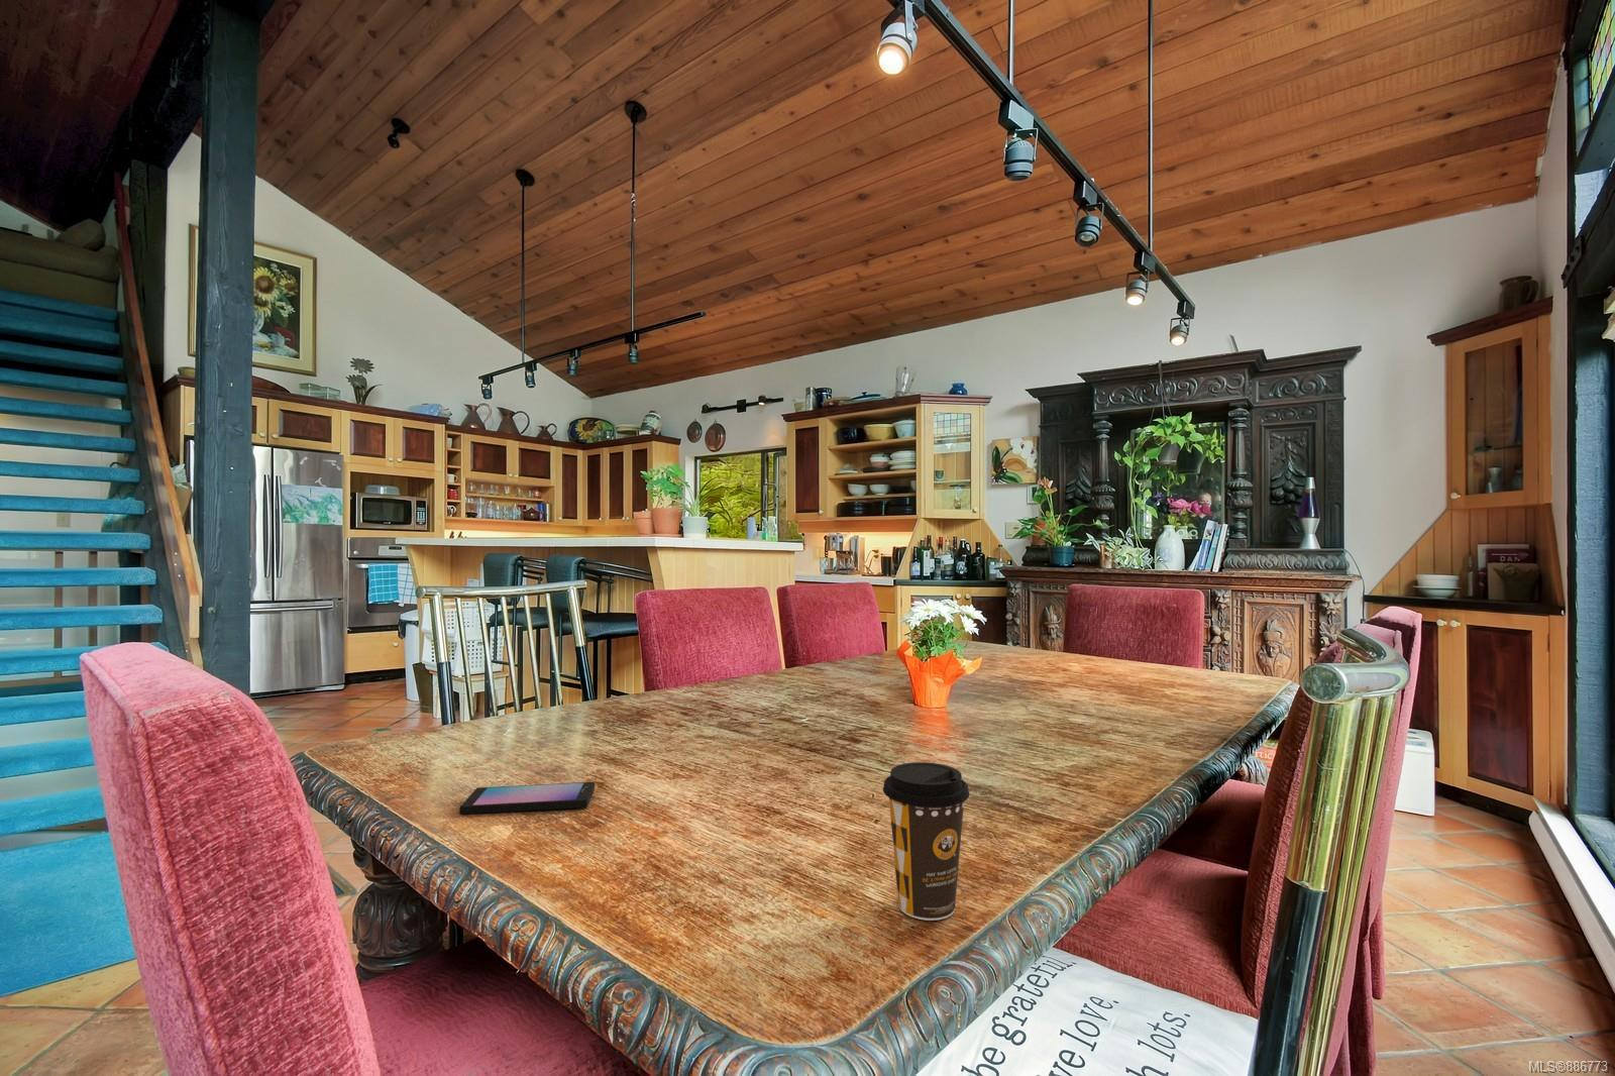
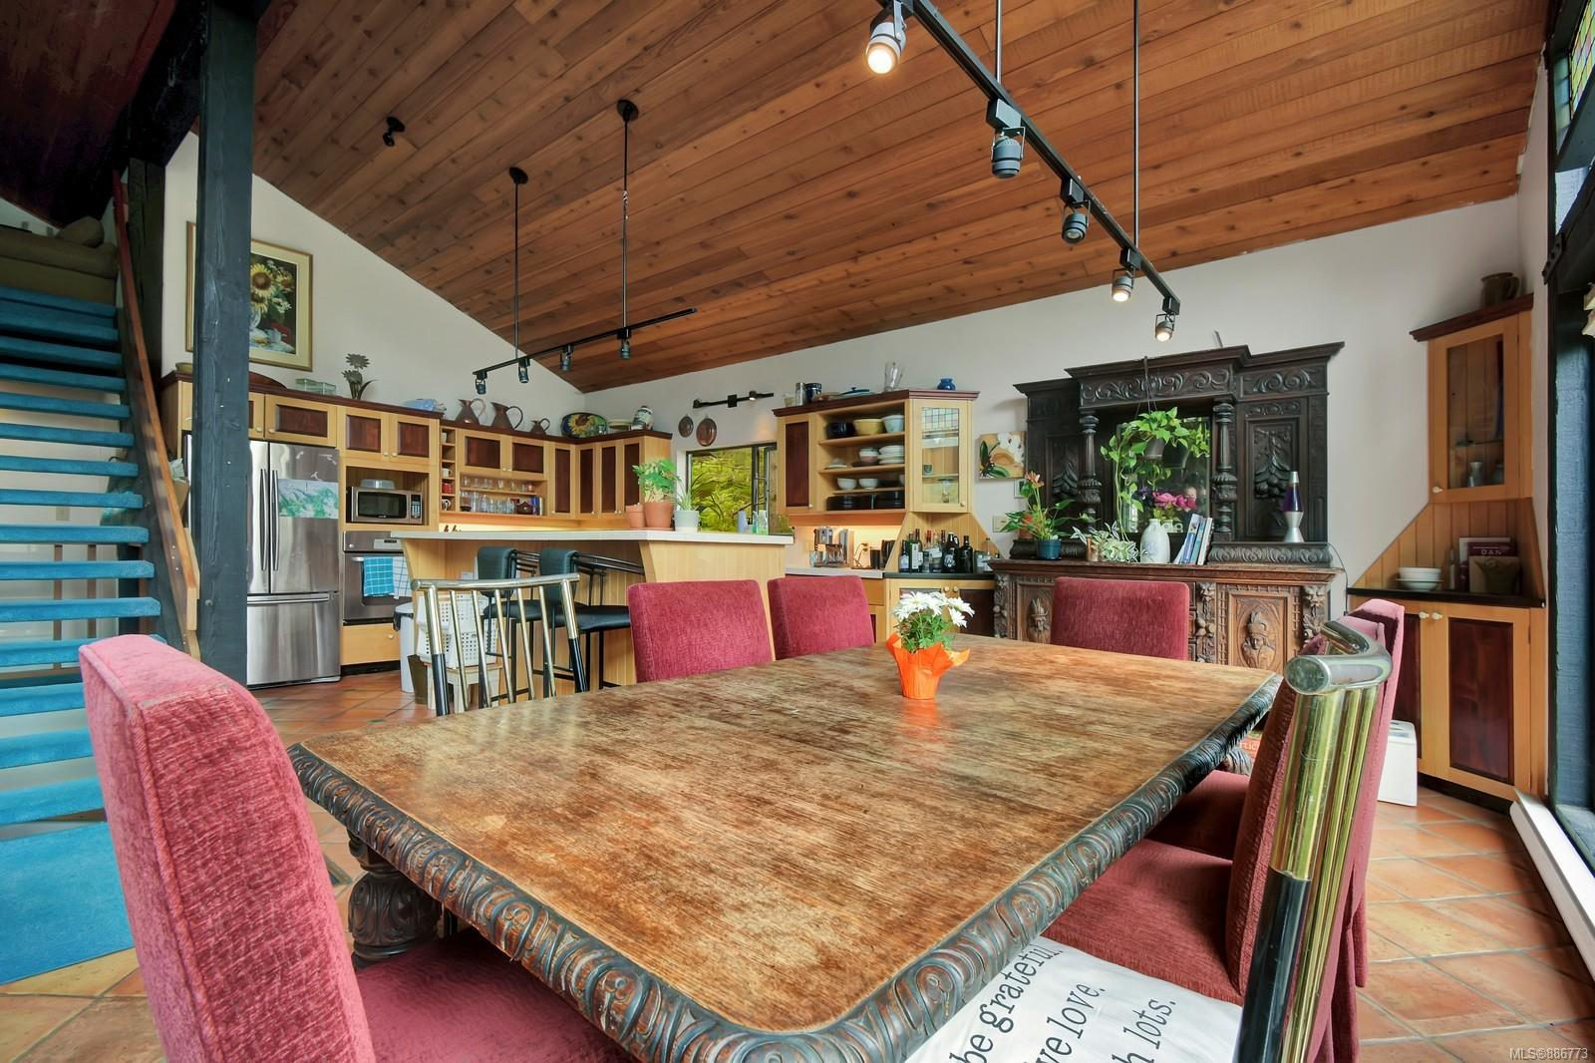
- coffee cup (926, 838)
- smartphone (530, 797)
